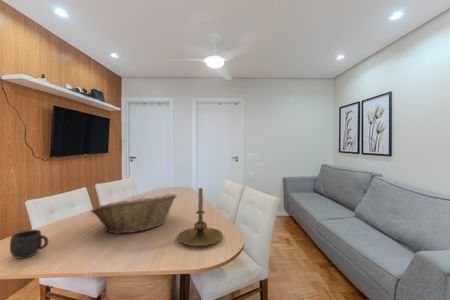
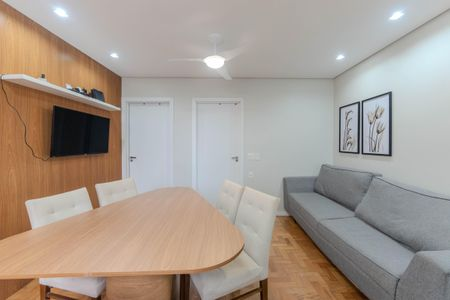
- candle holder (200, 213)
- fruit basket (137, 209)
- mug (30, 243)
